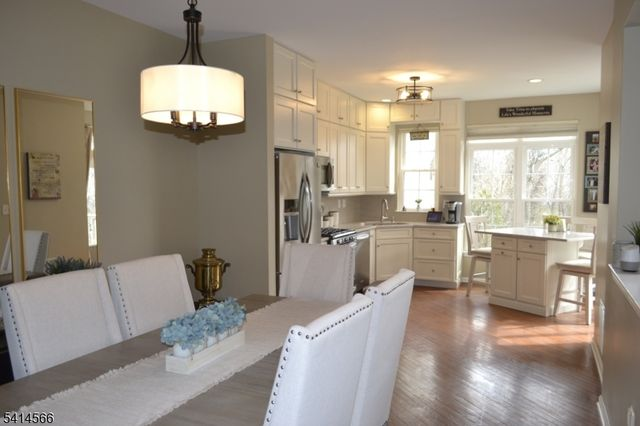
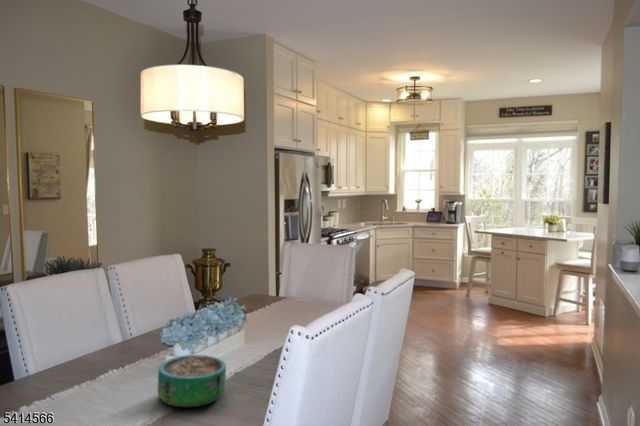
+ decorative bowl (192, 380)
